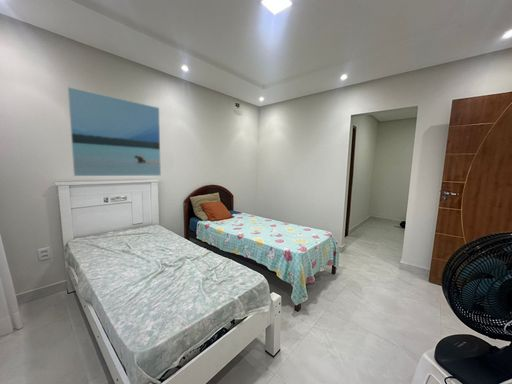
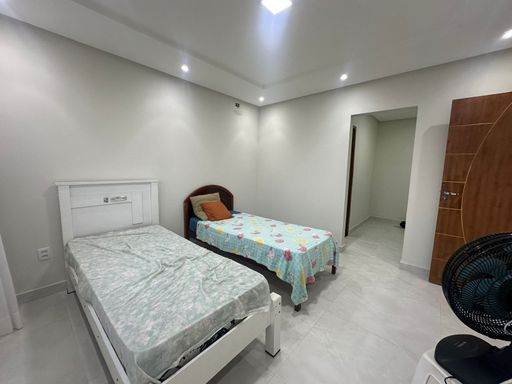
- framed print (121, 138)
